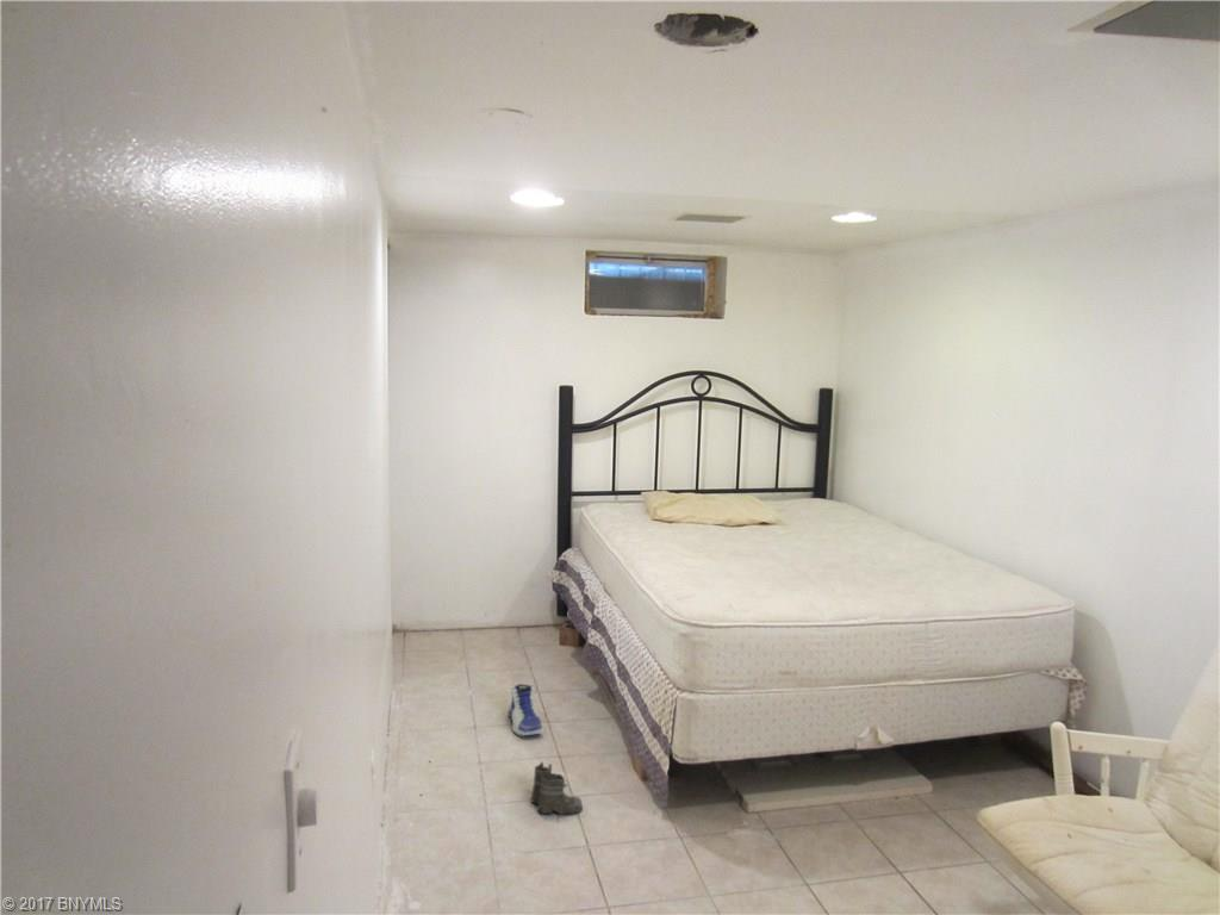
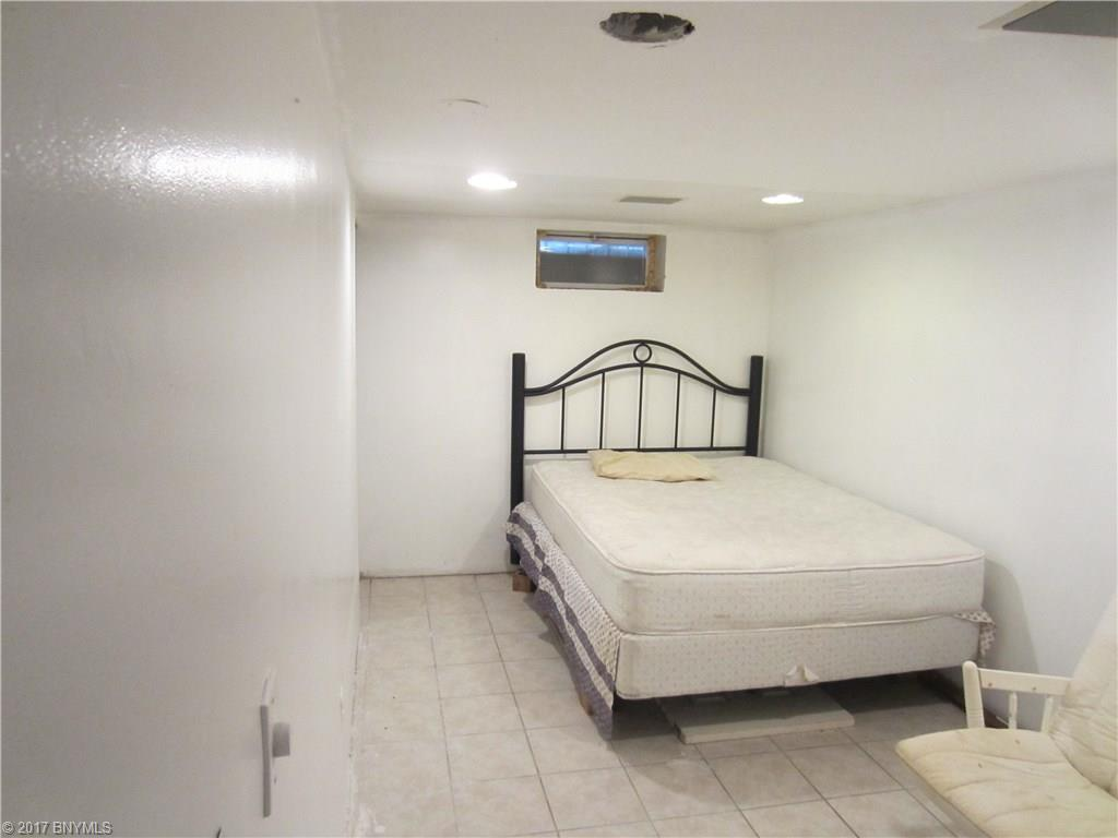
- boots (554, 785)
- sneaker (522, 707)
